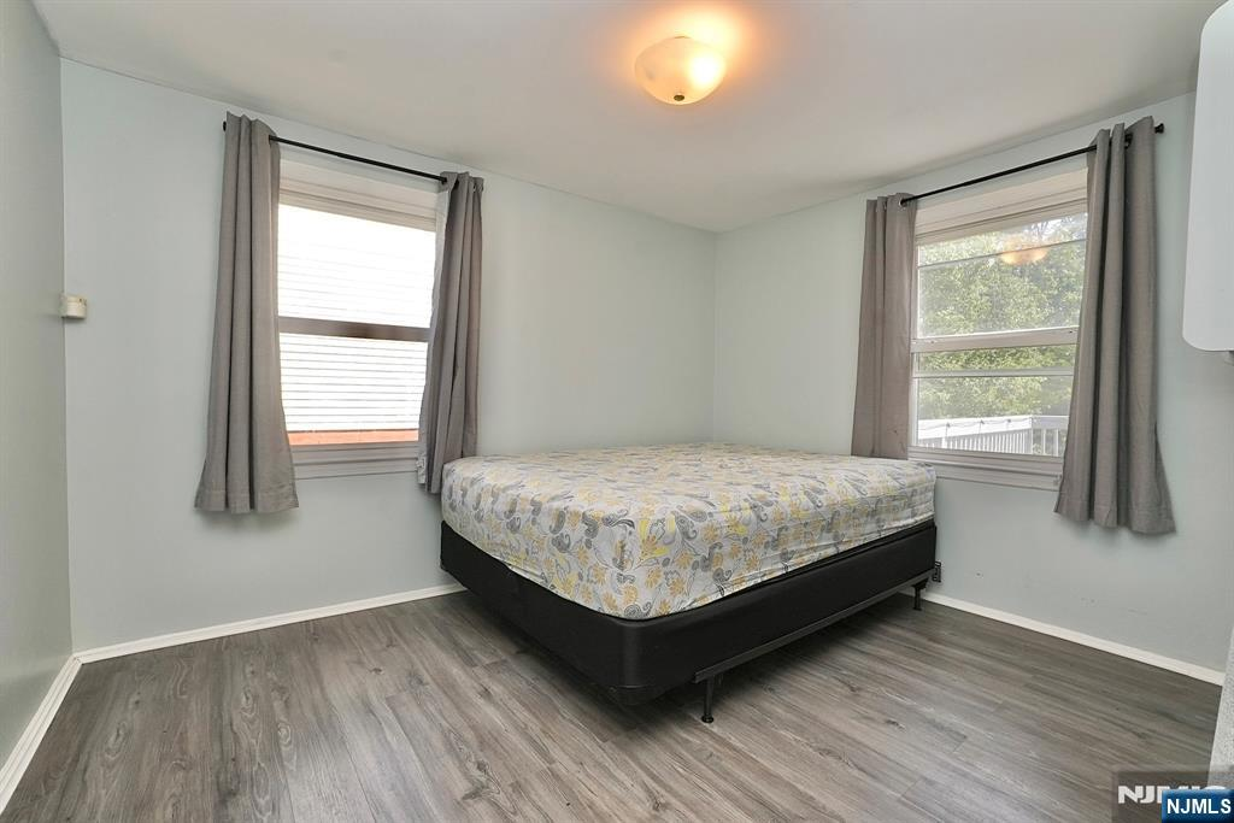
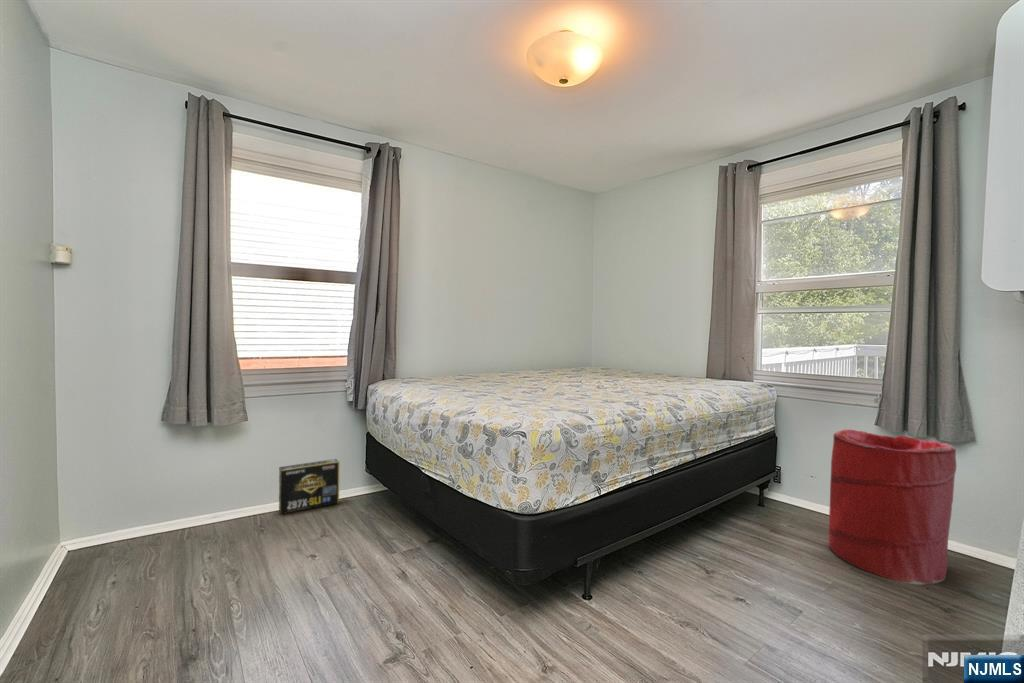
+ box (309, 485)
+ laundry hamper (887, 496)
